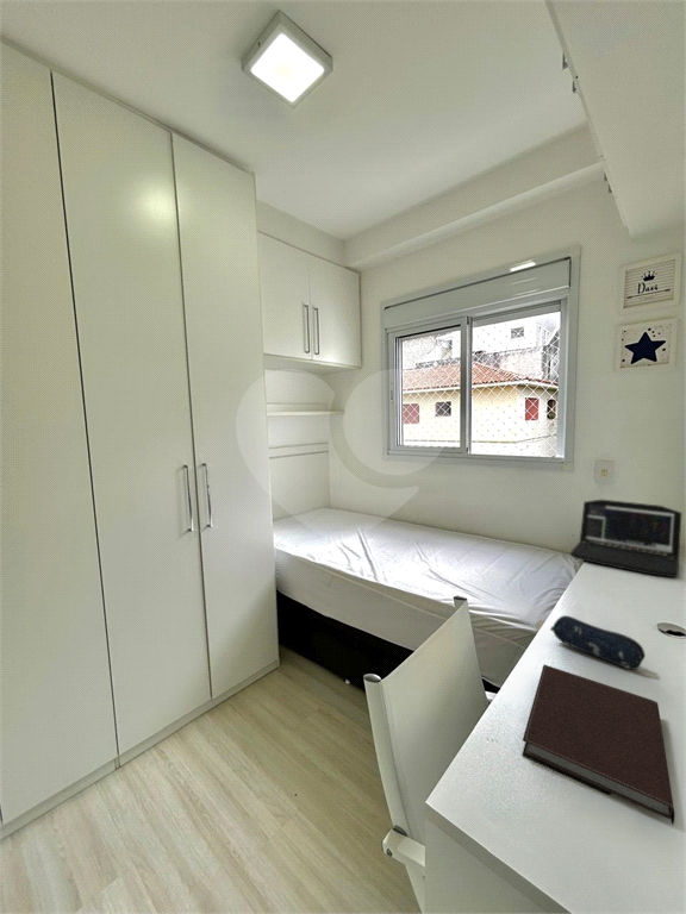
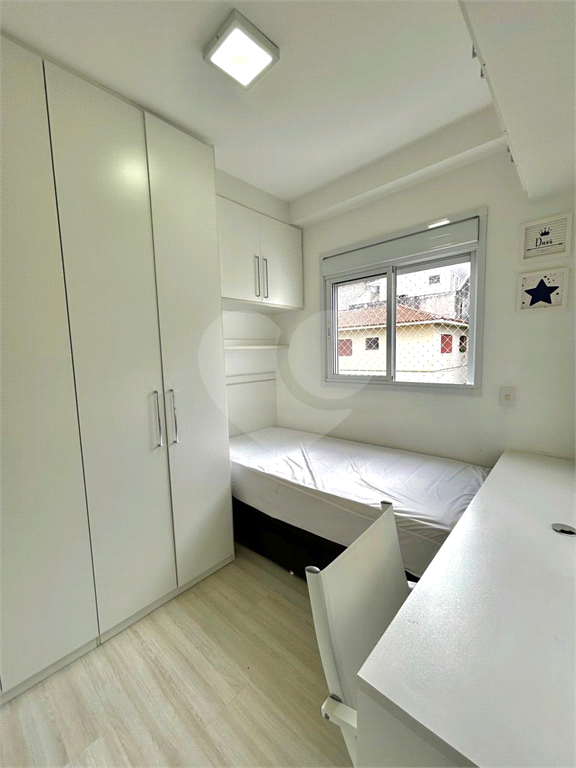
- notebook (593, 727)
- laptop (624, 533)
- pencil case (595, 640)
